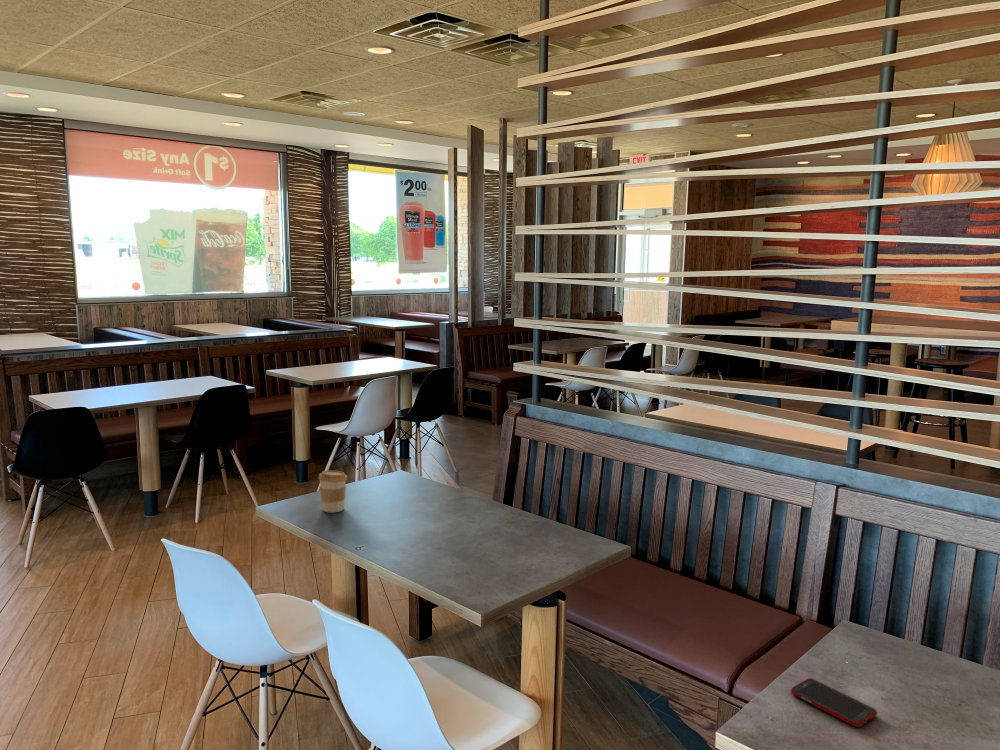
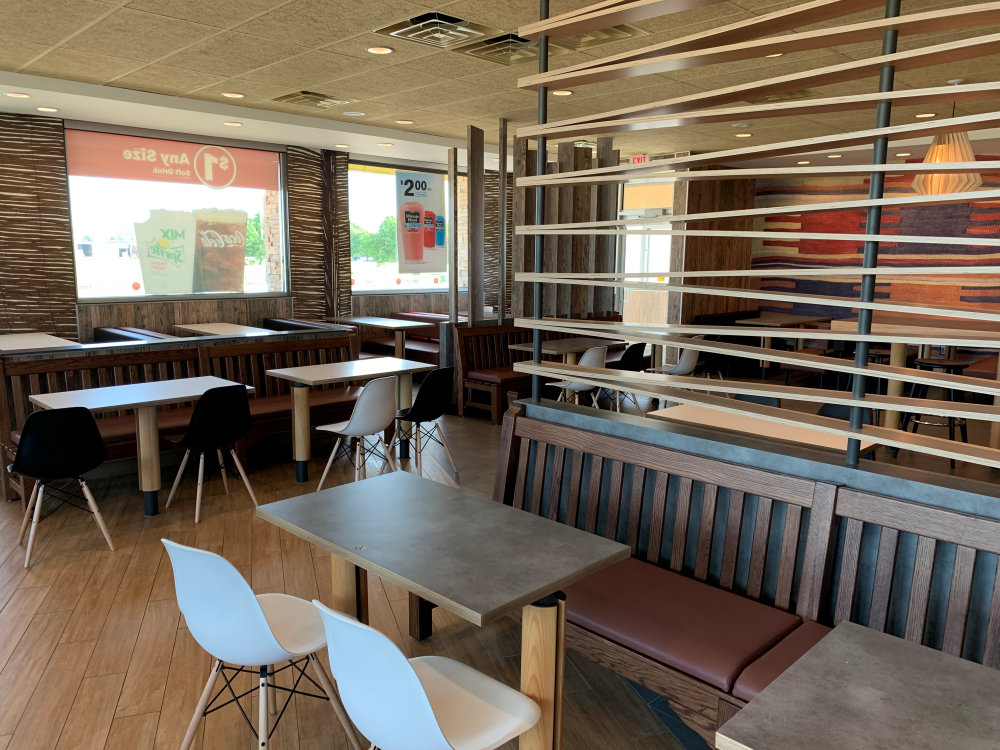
- cell phone (832, 701)
- coffee cup (333, 490)
